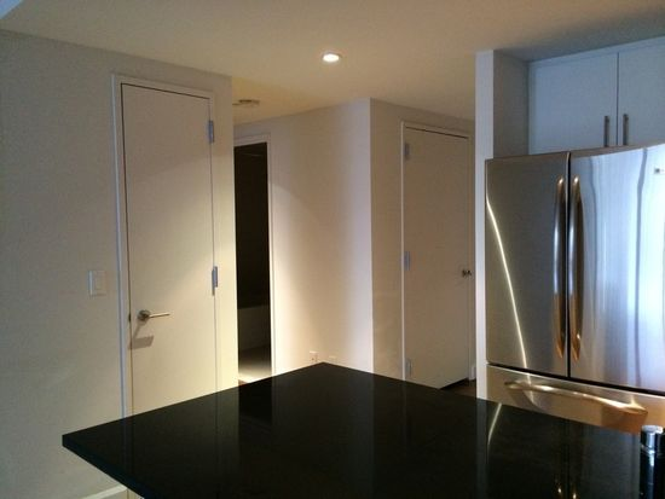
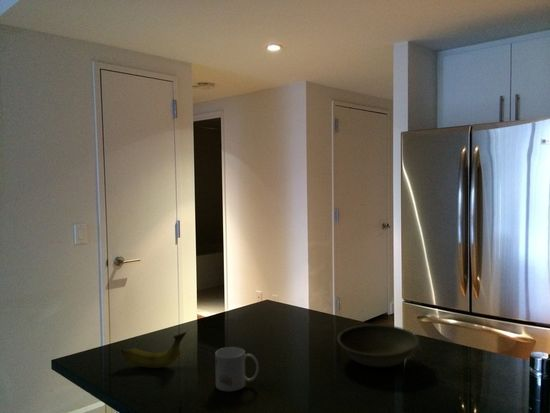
+ fruit (153, 353)
+ mug (237, 368)
+ bowl (377, 348)
